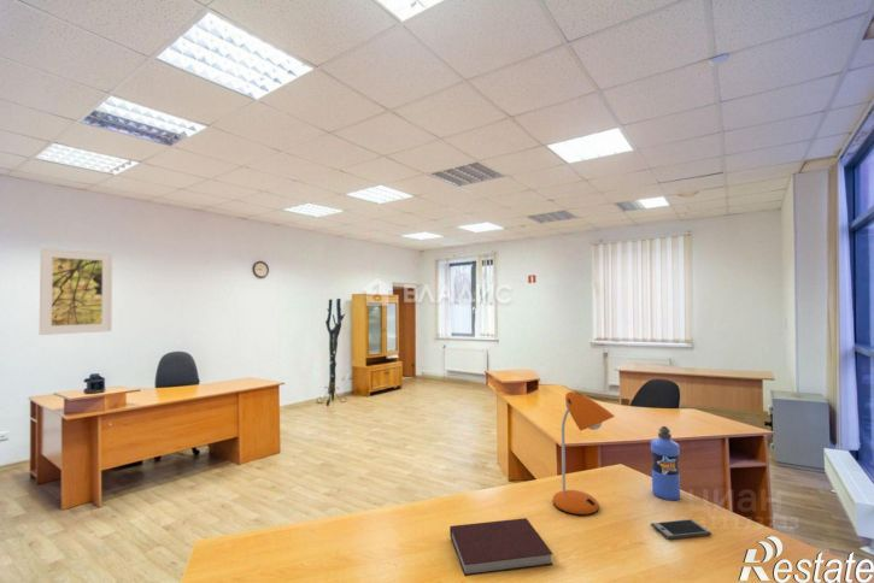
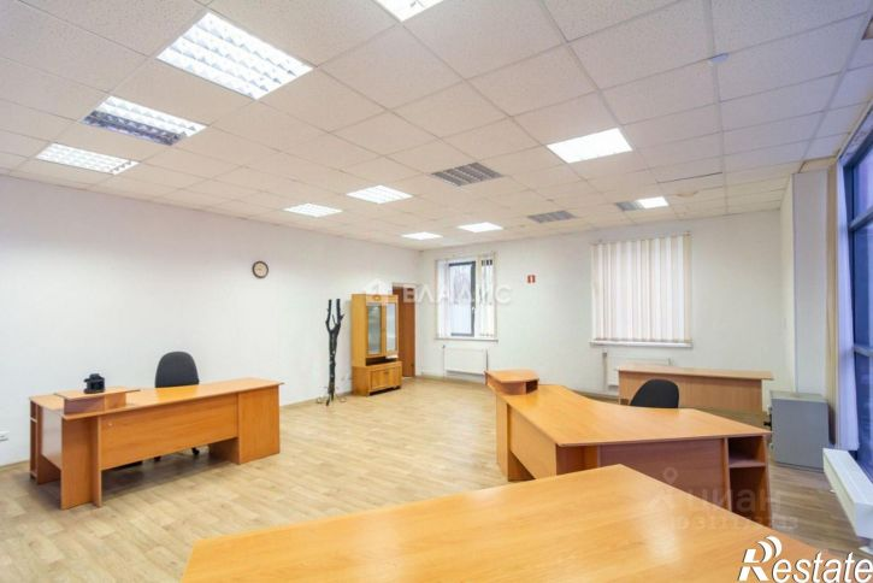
- desk lamp (564, 449)
- notebook (498, 543)
- smartphone (680, 529)
- water bottle (664, 460)
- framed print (77, 292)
